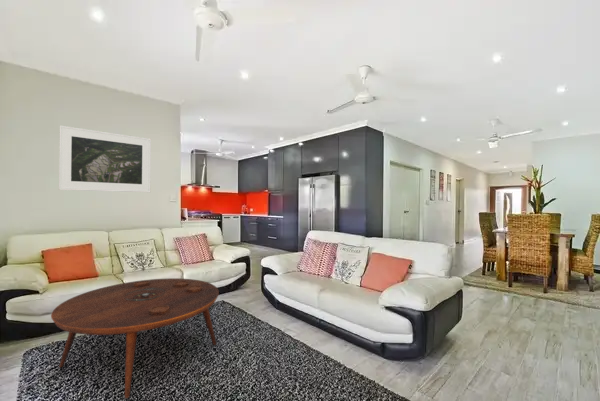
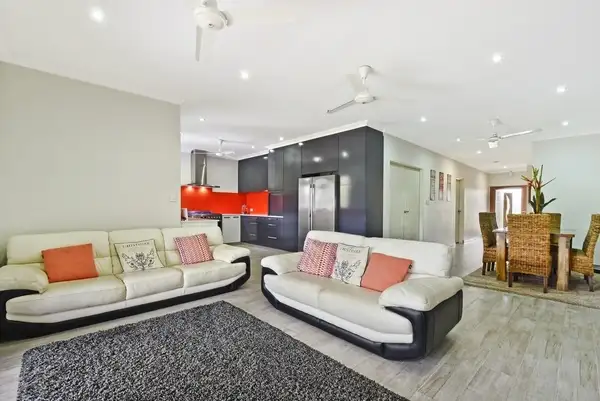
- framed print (109, 162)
- coffee table (144, 323)
